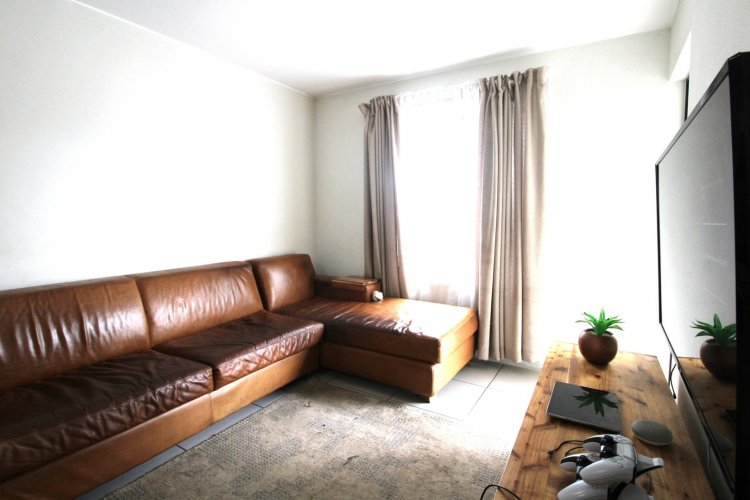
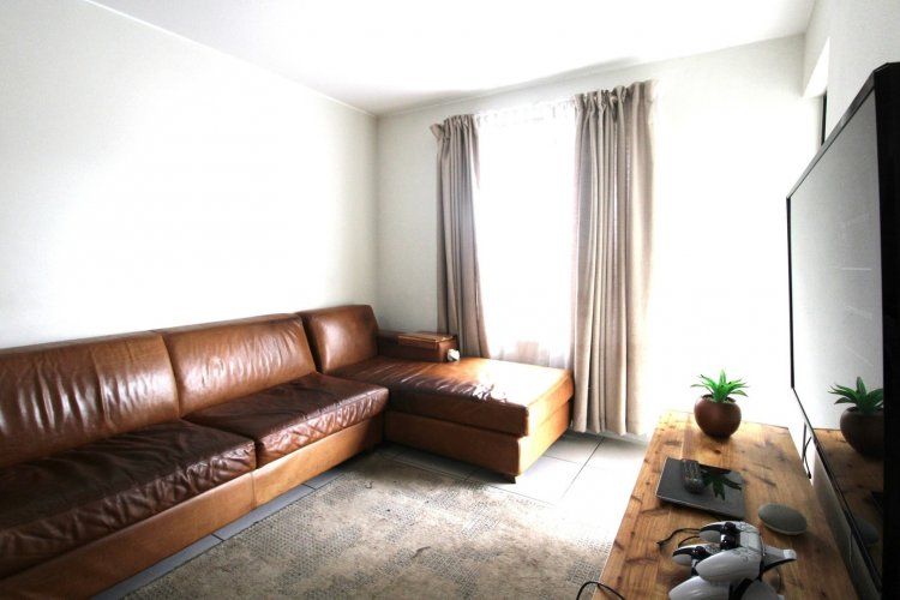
+ remote control (691, 474)
